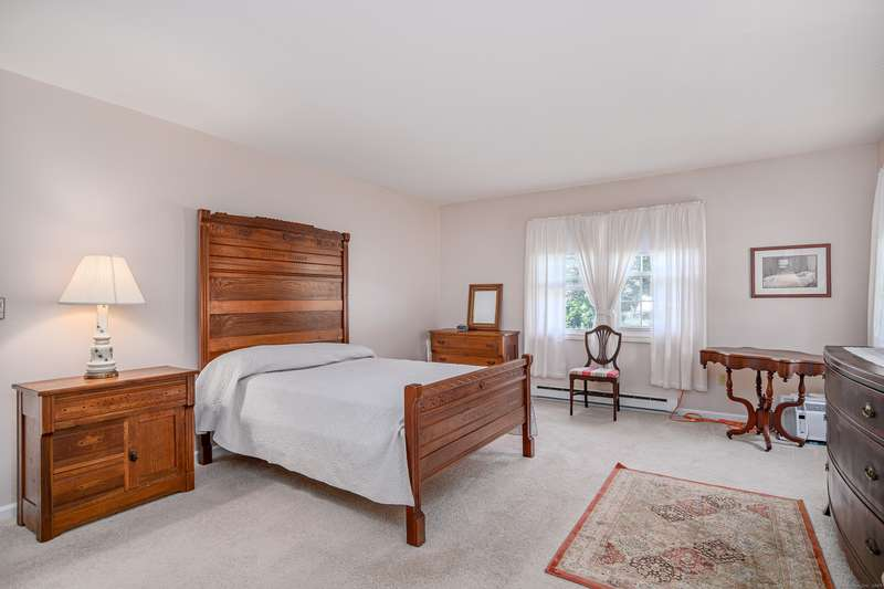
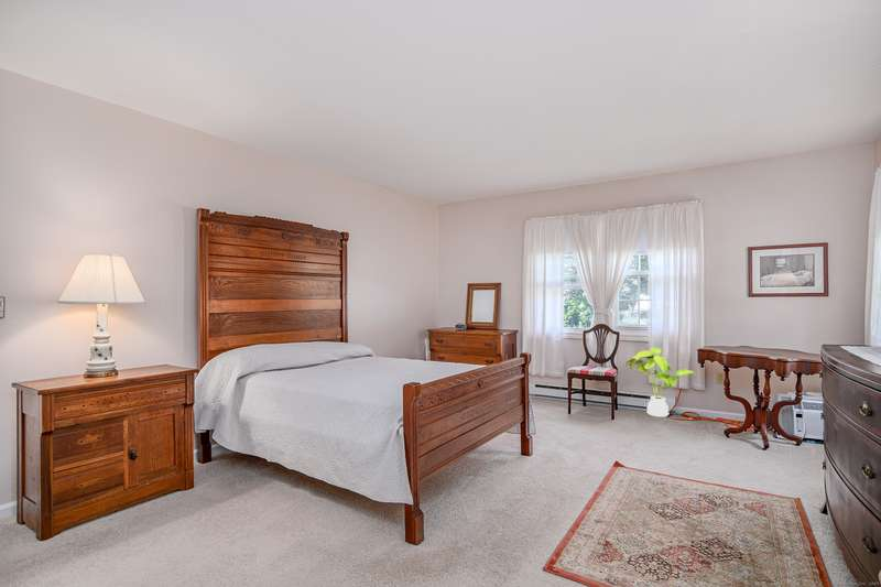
+ house plant (656, 382)
